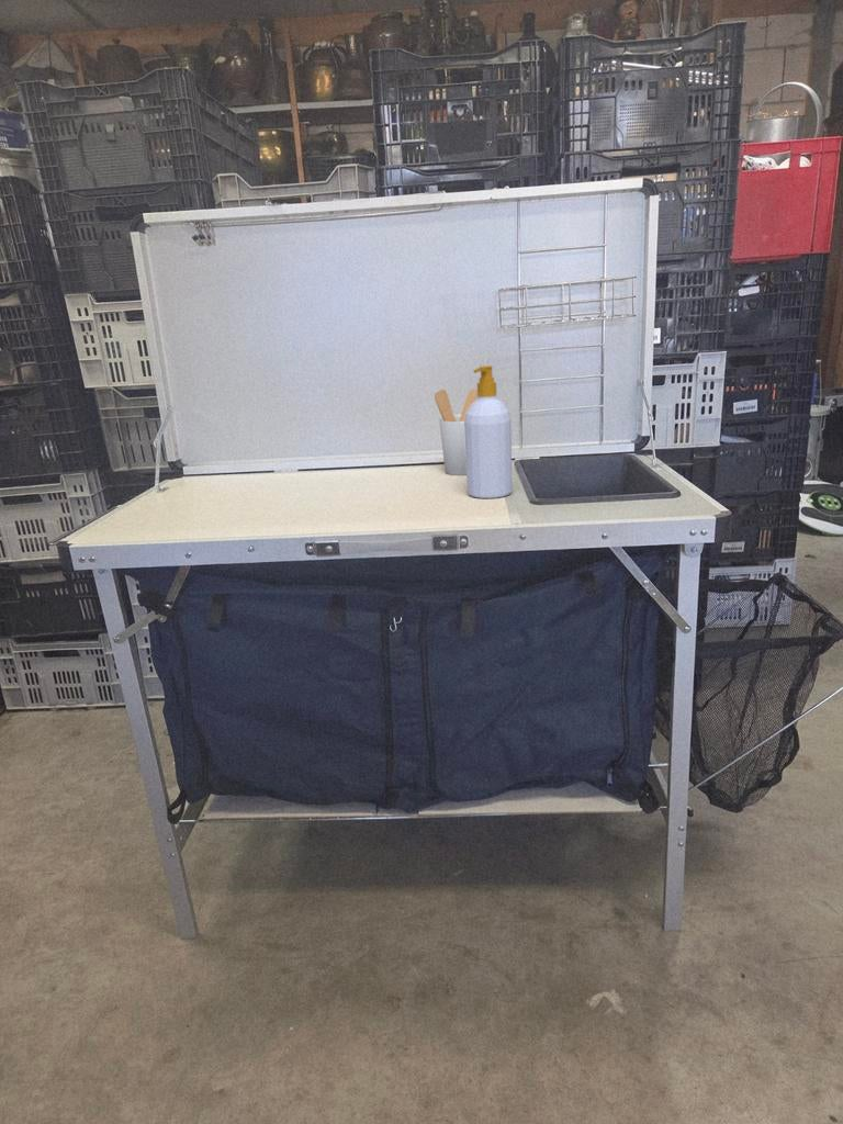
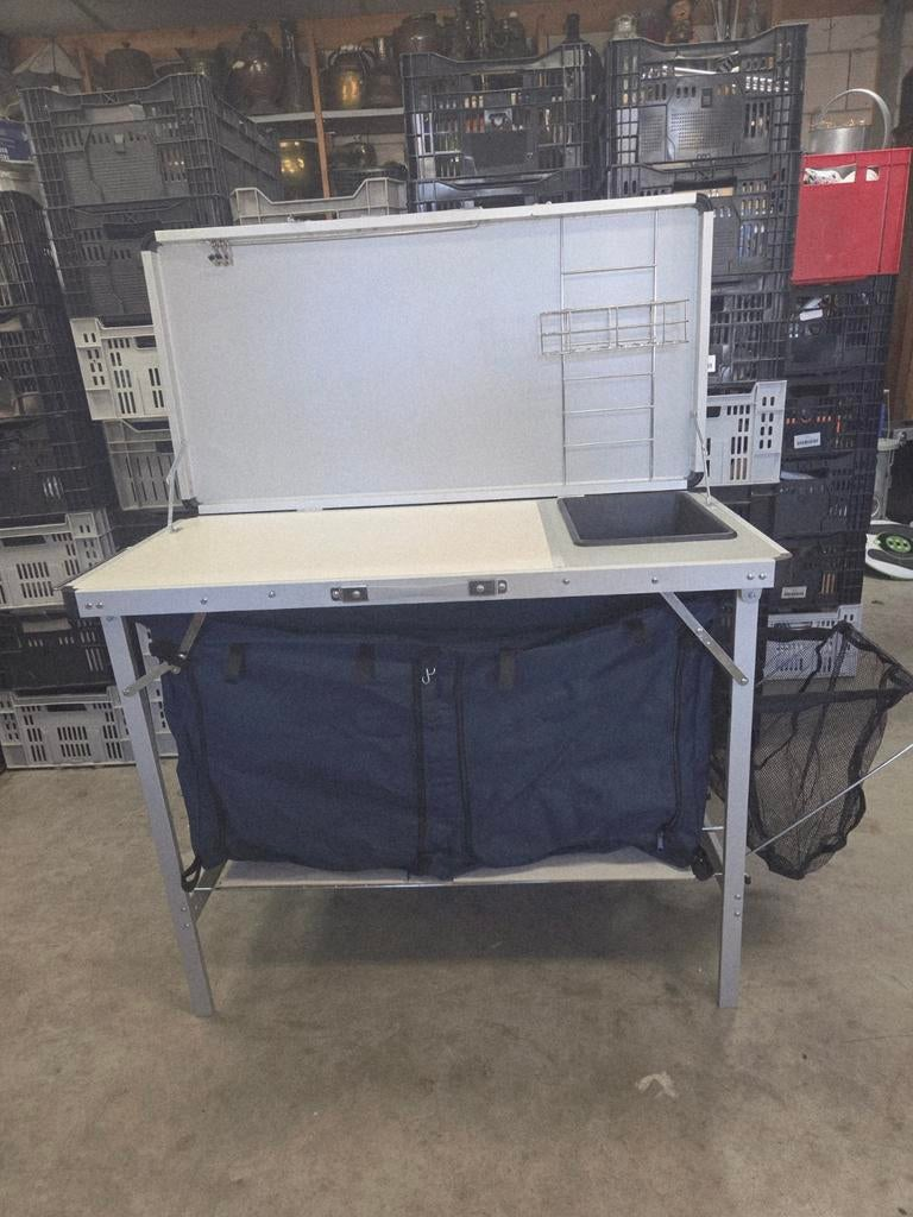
- soap bottle (486, 431)
- utensil holder (464, 429)
